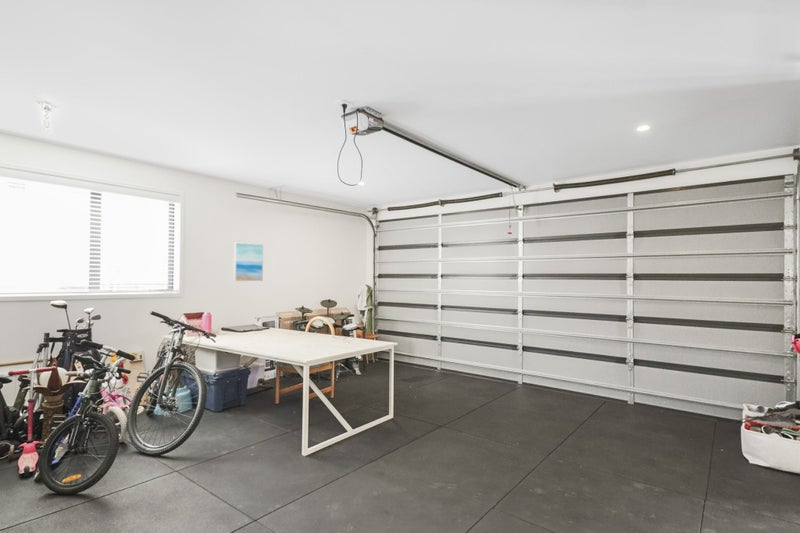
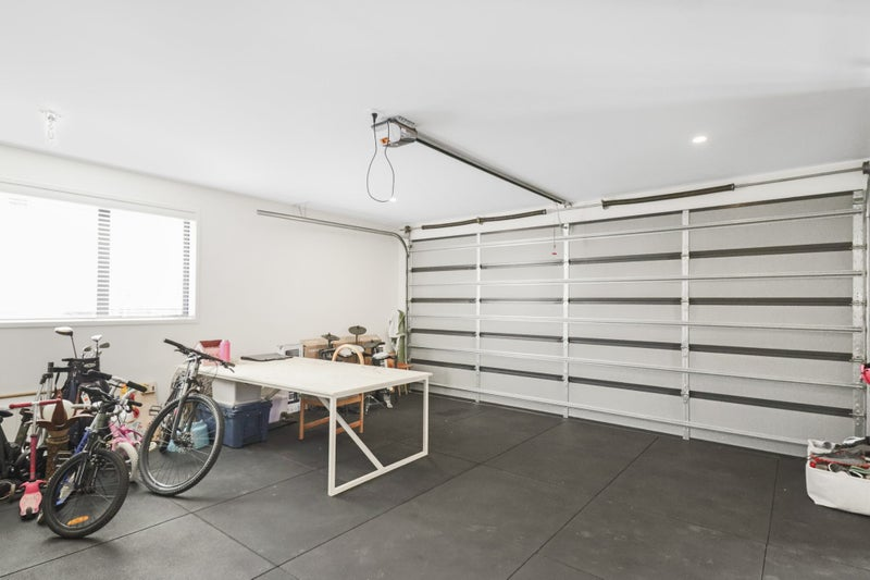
- wall art (248, 262)
